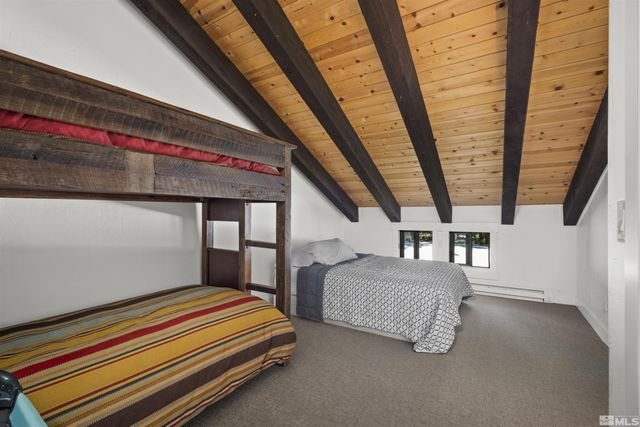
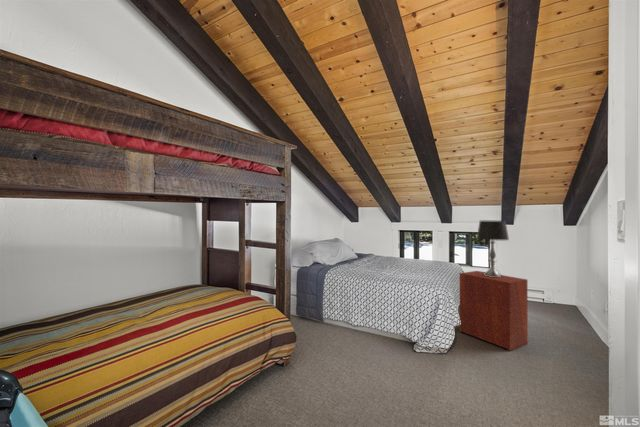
+ table lamp (492, 247)
+ nightstand (492, 306)
